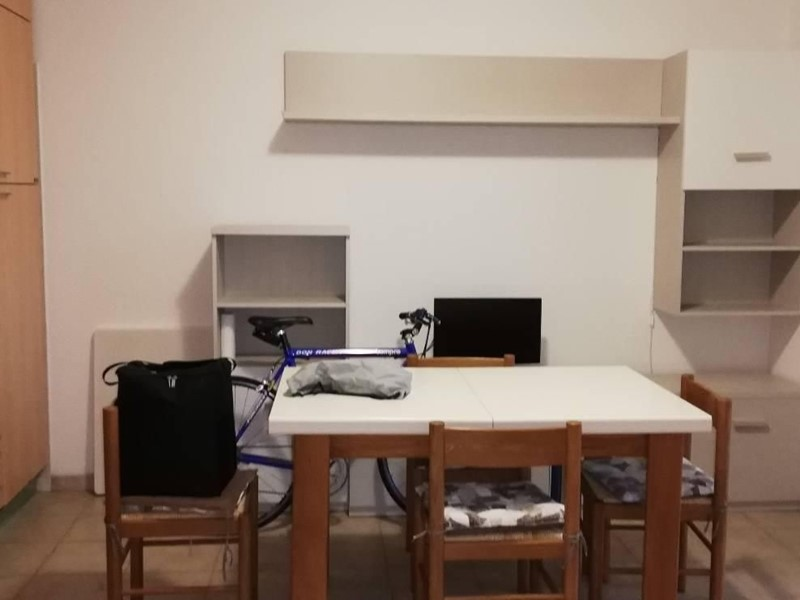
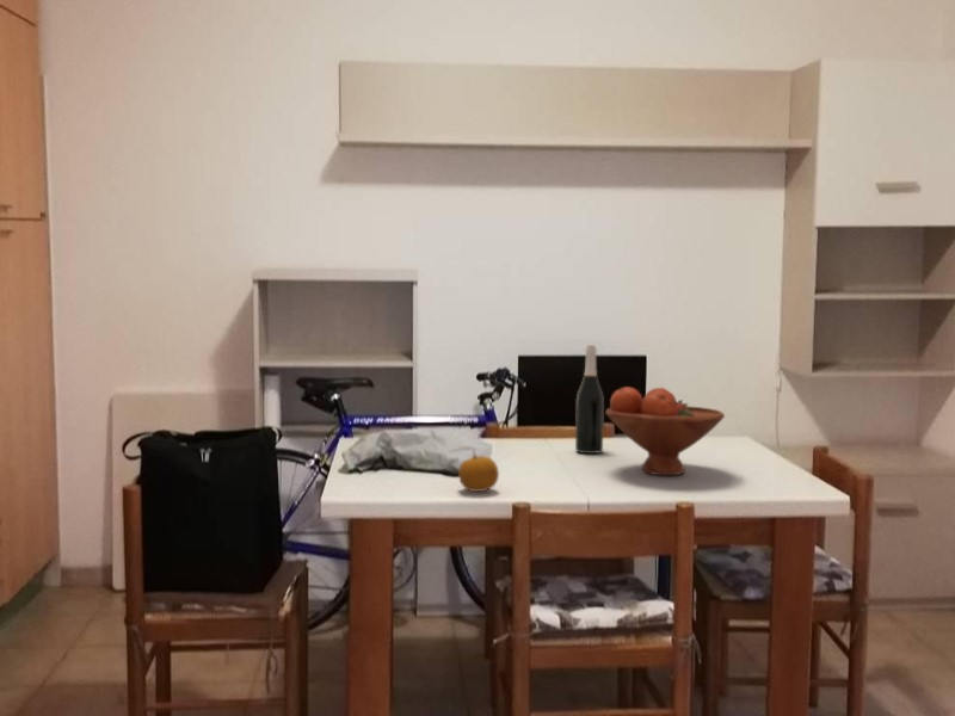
+ fruit bowl (664, 430)
+ wine bottle (590, 399)
+ fruit (478, 469)
